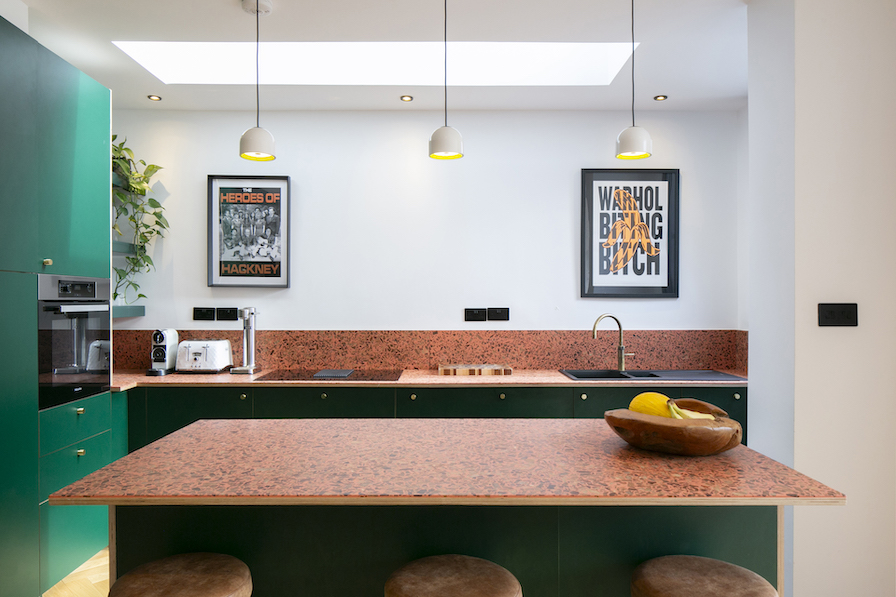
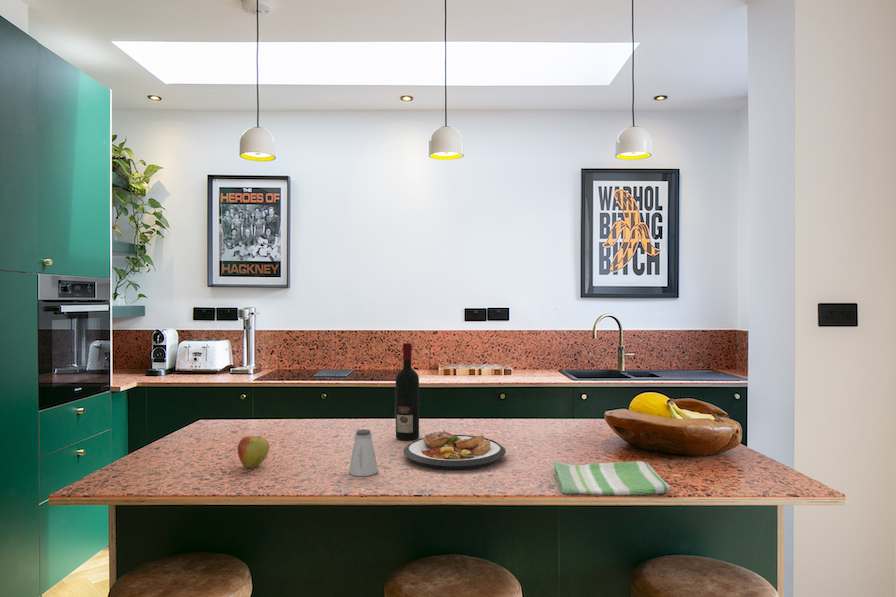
+ alcohol (407, 390)
+ dish towel (607, 476)
+ apple (253, 449)
+ saltshaker (363, 451)
+ plate (454, 447)
